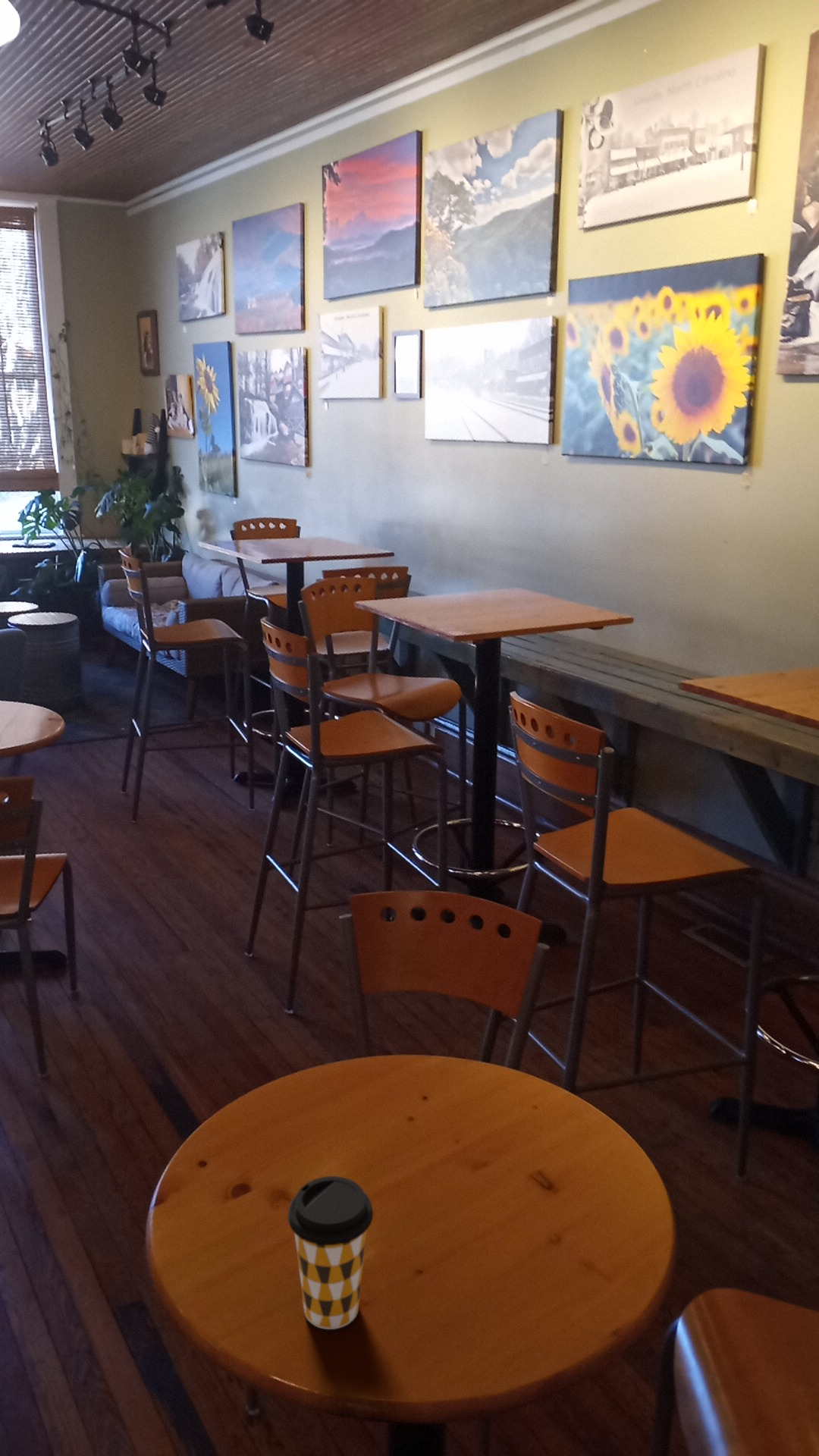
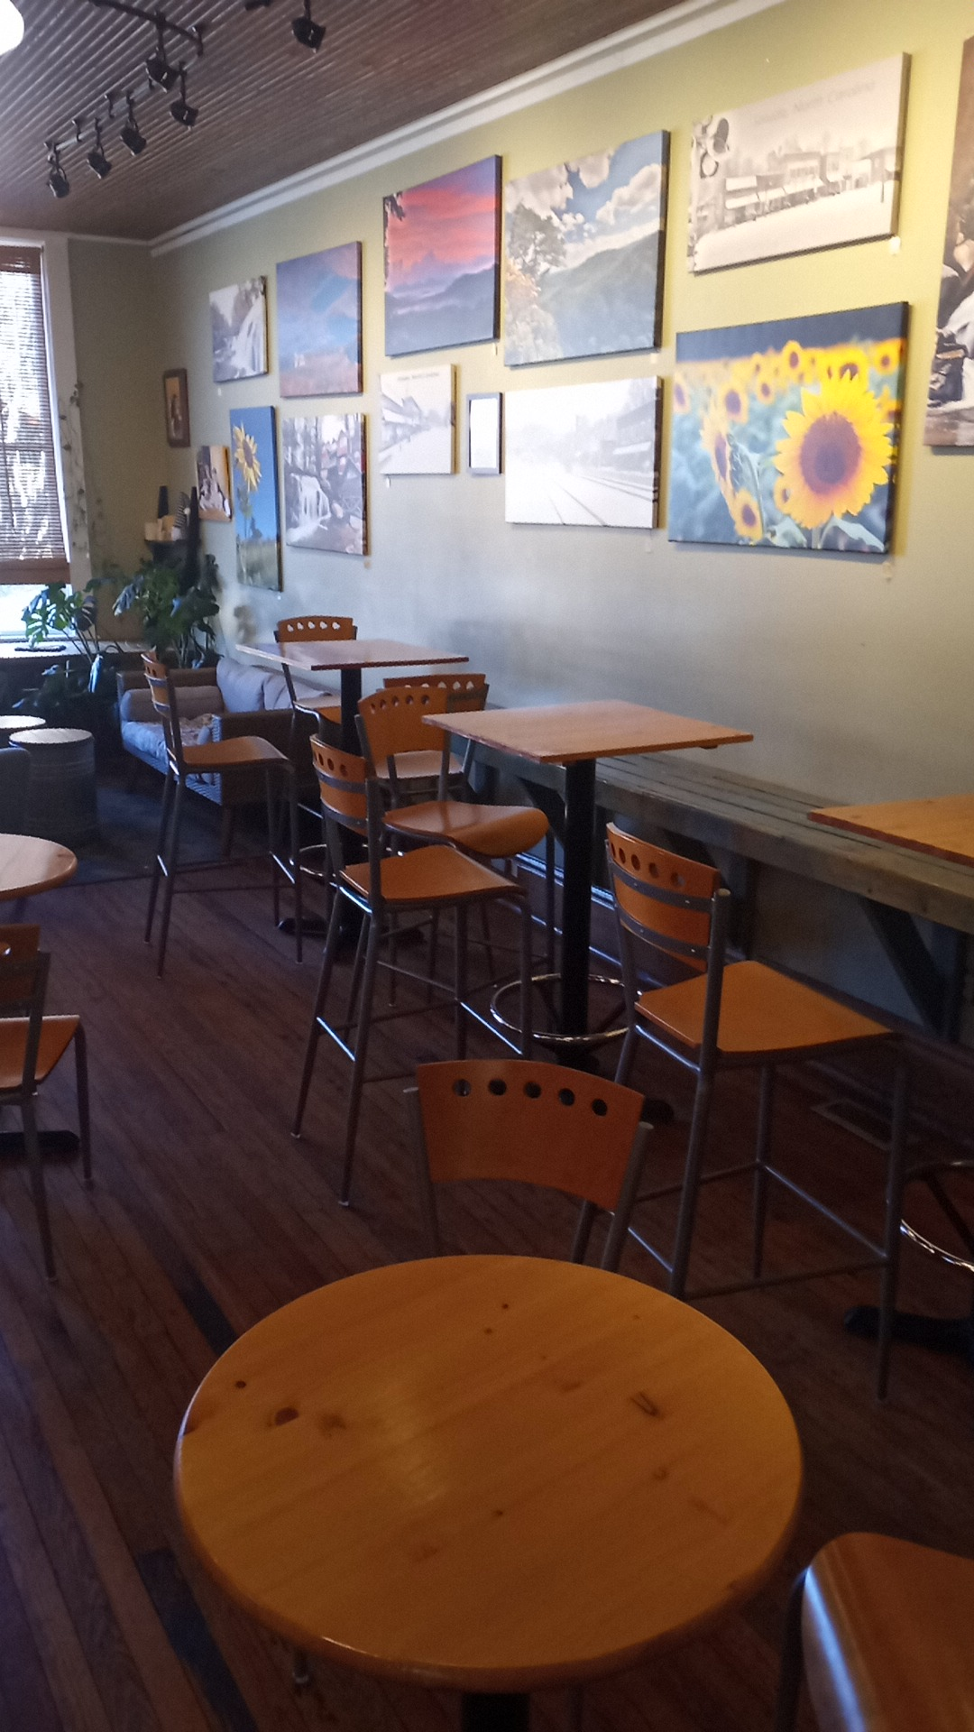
- coffee cup (331, 1254)
